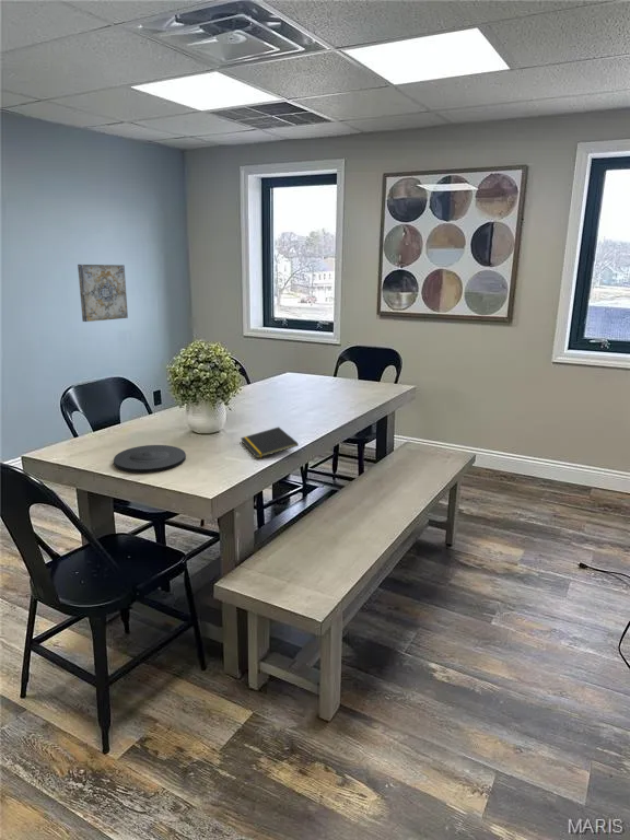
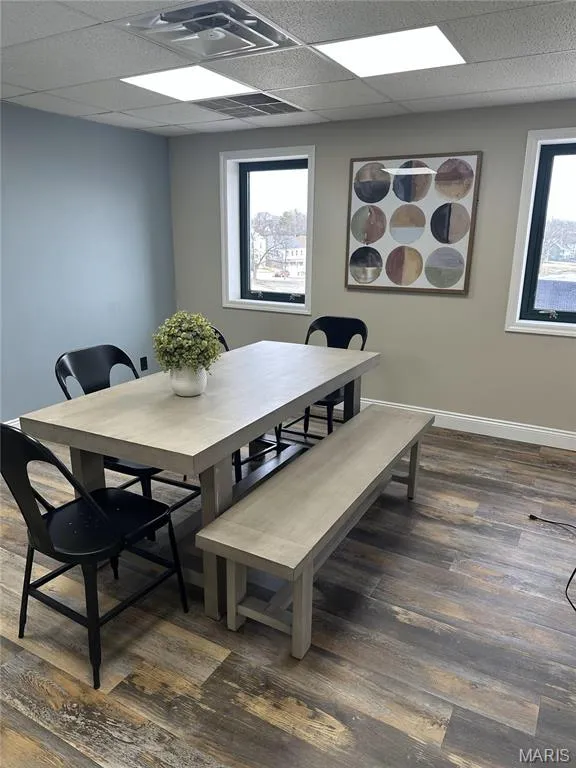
- notepad (268, 441)
- wall art (104, 292)
- plate (150, 455)
